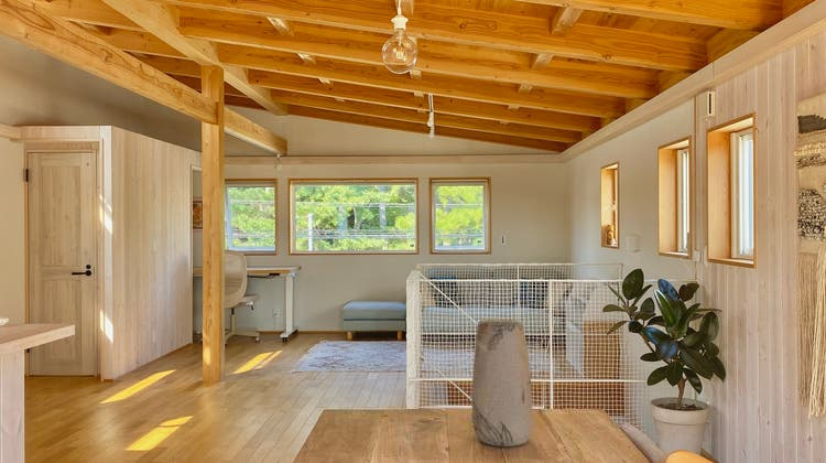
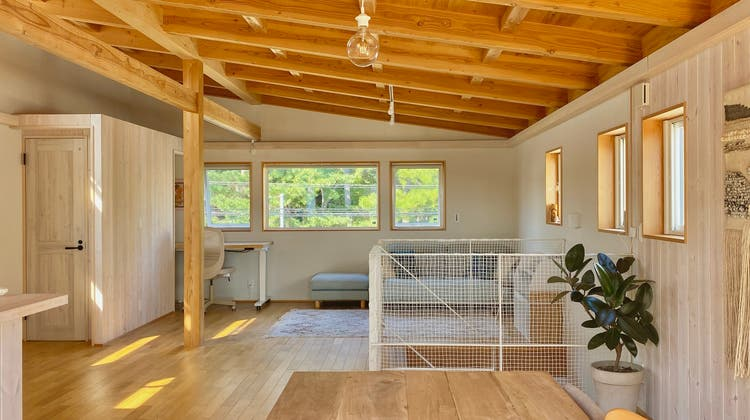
- vase (502, 379)
